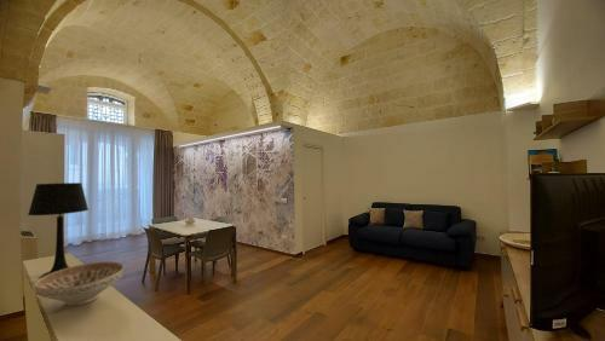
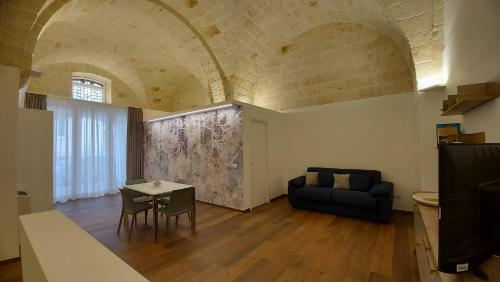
- table lamp (59, 229)
- decorative bowl (82, 287)
